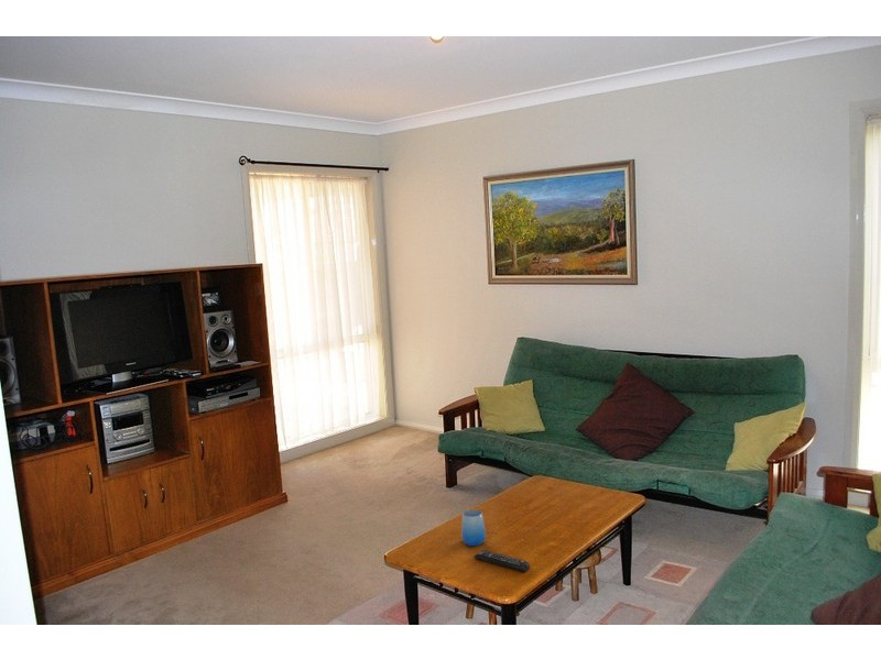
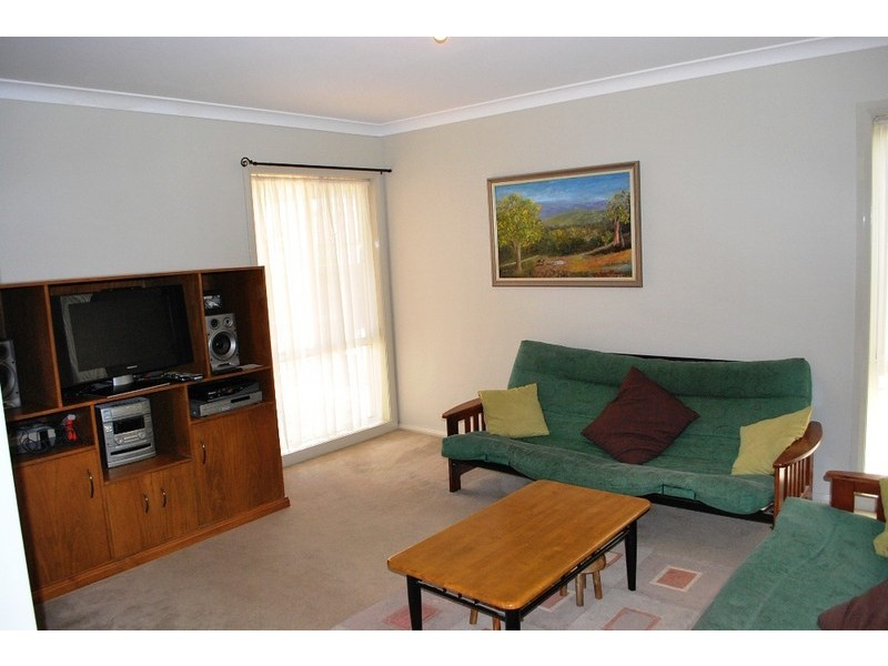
- cup (472, 527)
- remote control (501, 560)
